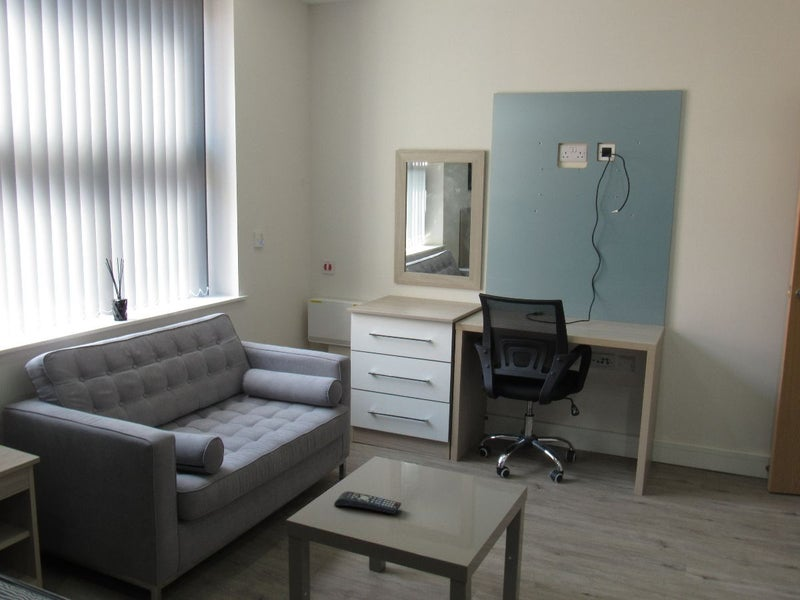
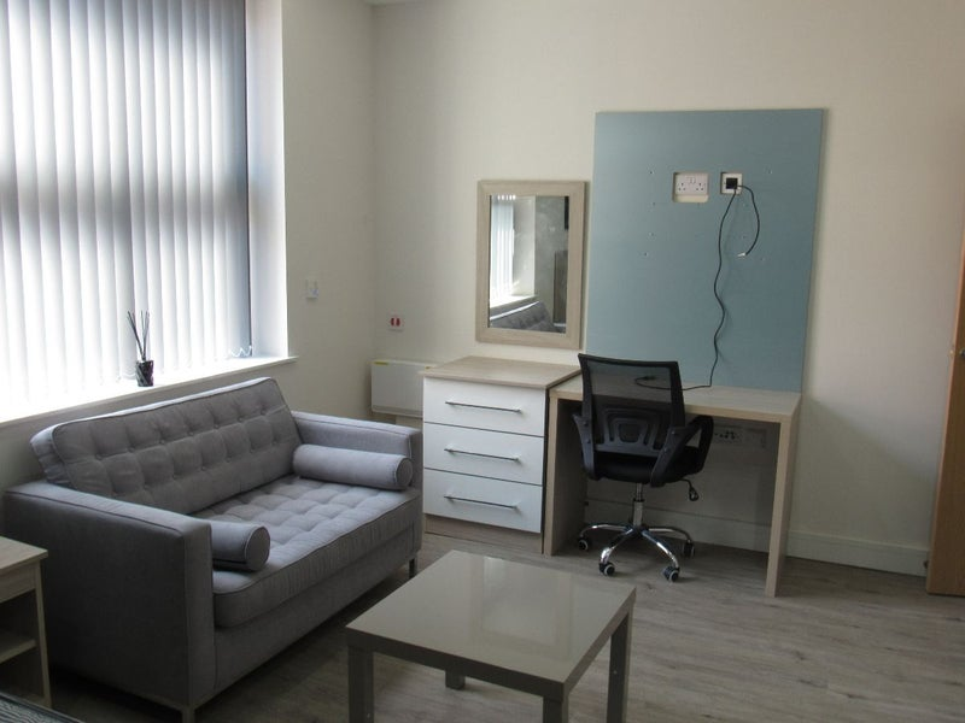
- remote control (367, 502)
